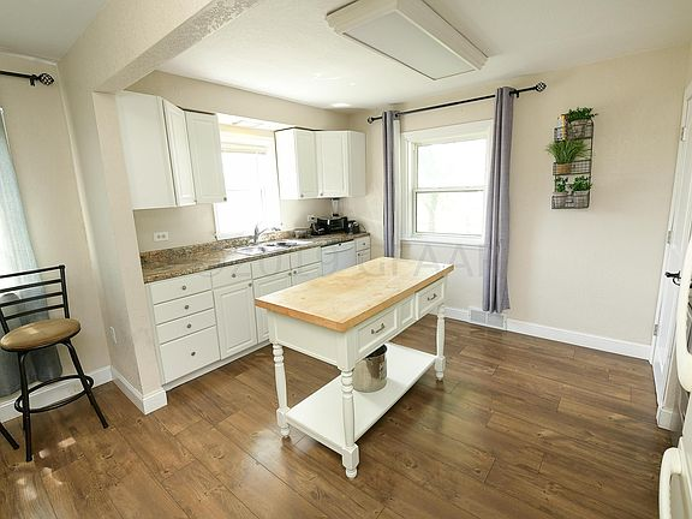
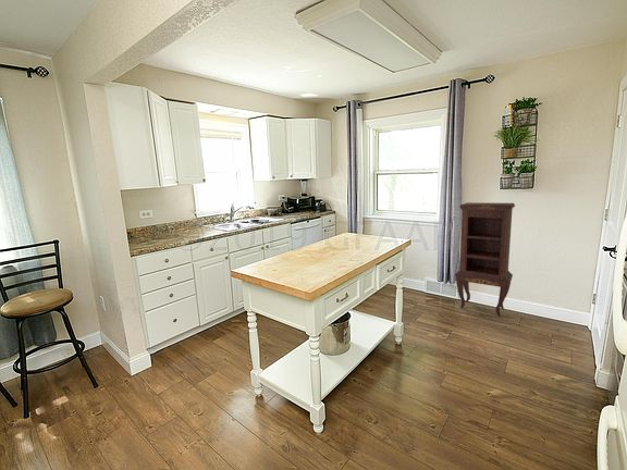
+ cabinet (483, 257)
